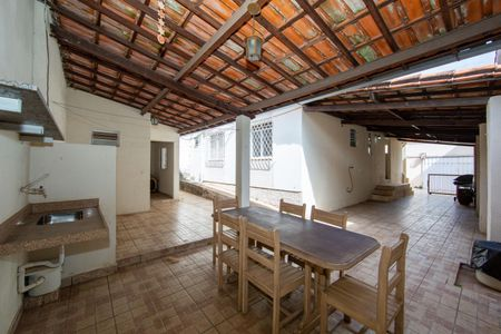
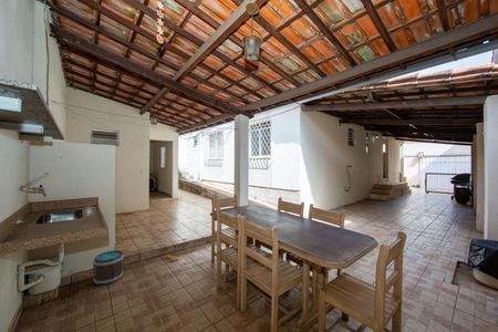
+ bucket (108, 267)
